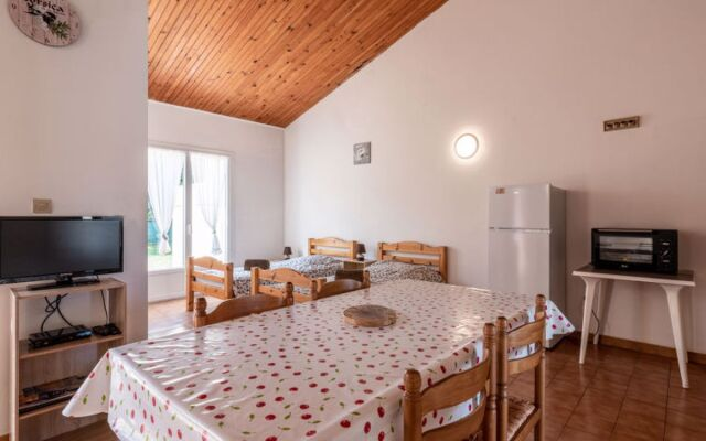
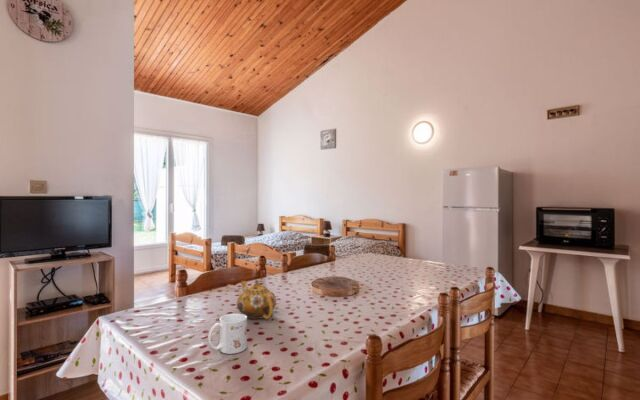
+ mug (227, 334)
+ teapot (256, 297)
